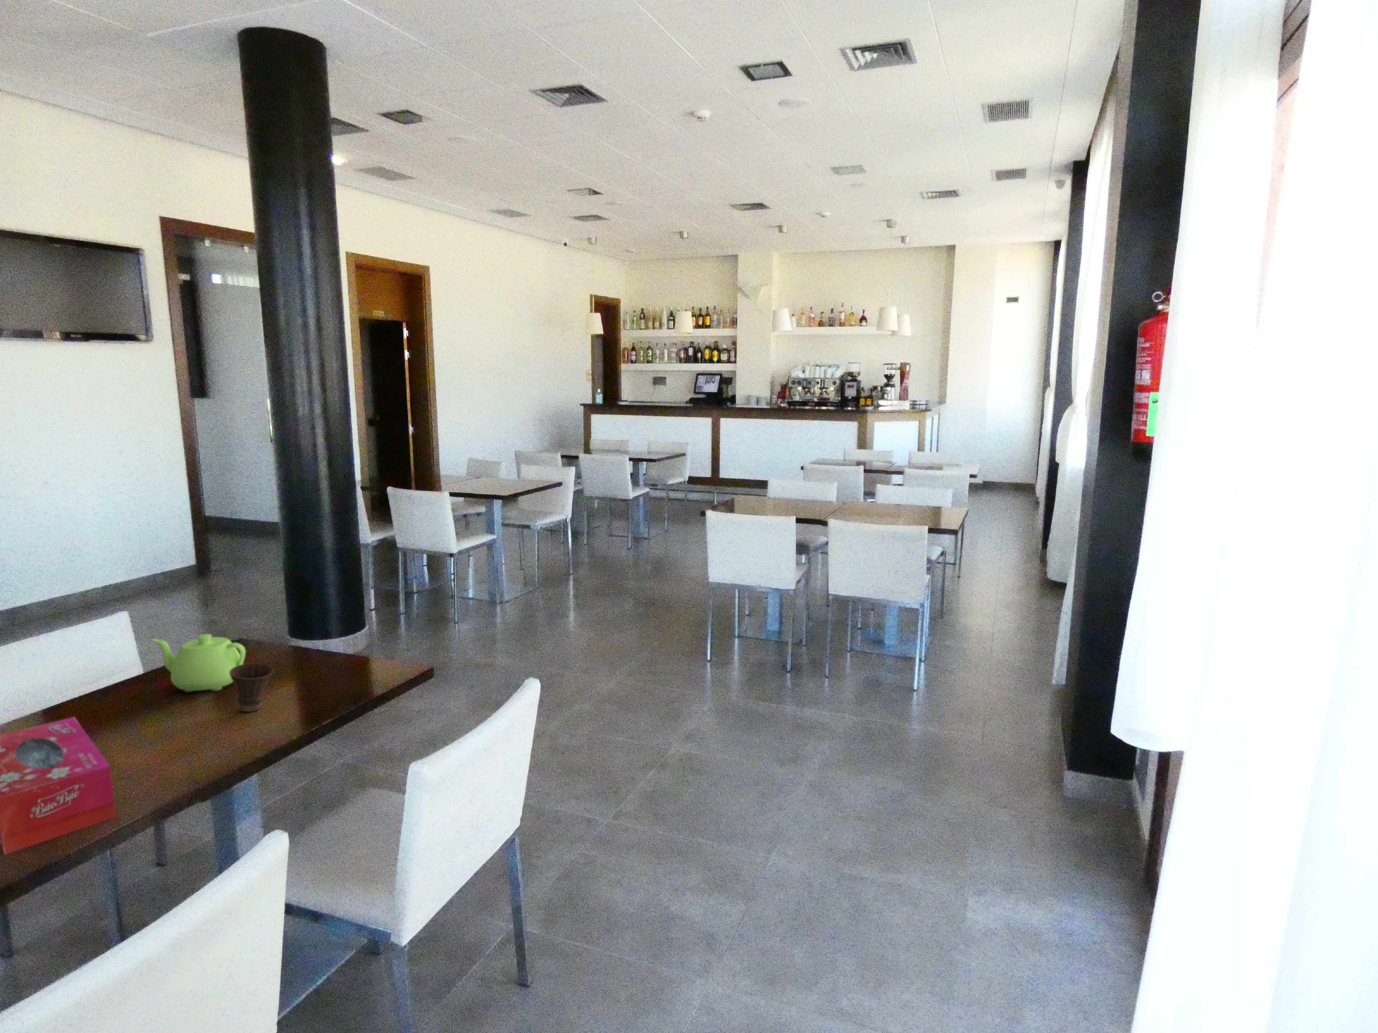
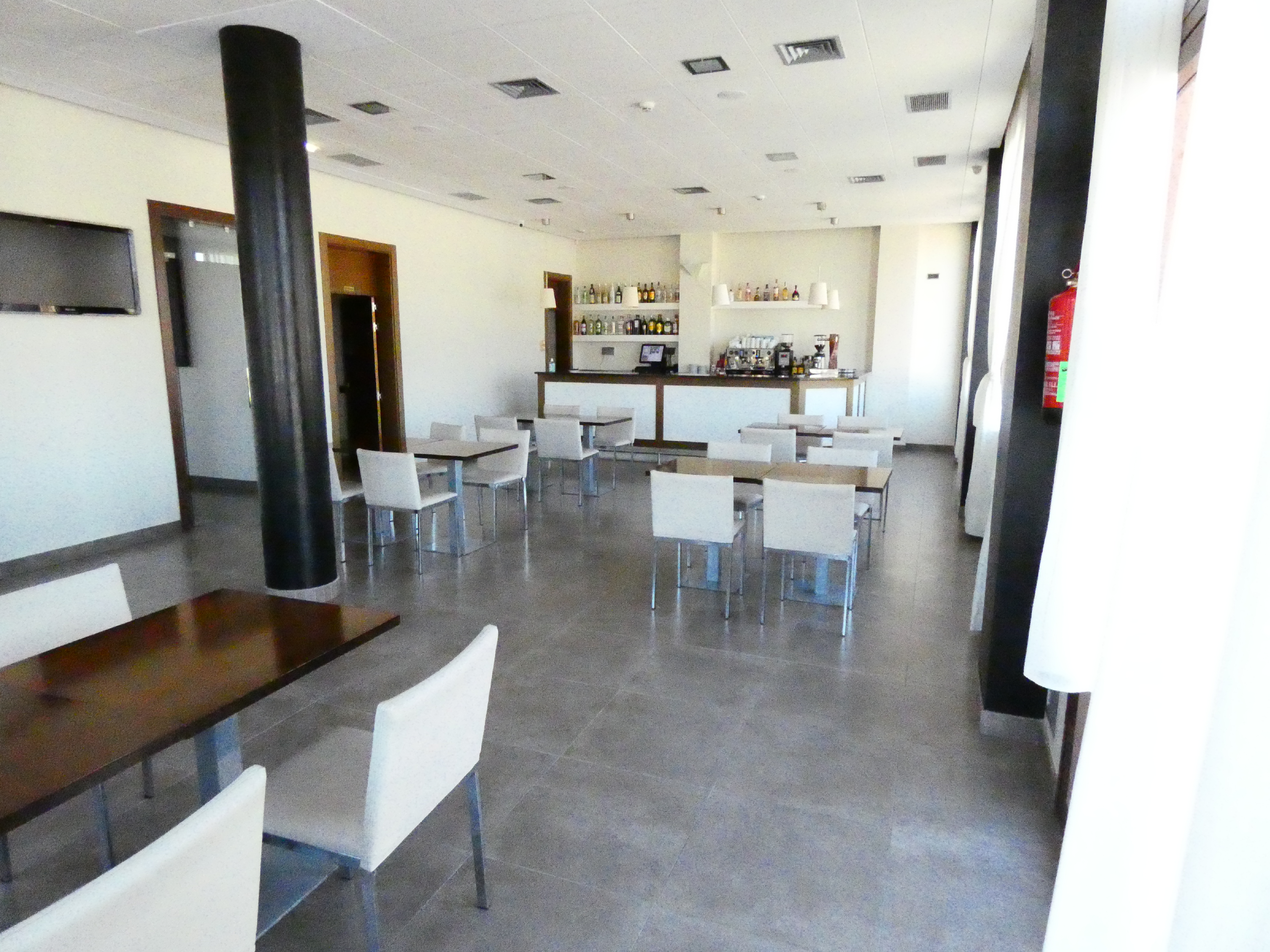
- cup (253, 689)
- tissue box (42, 779)
- teapot (202, 660)
